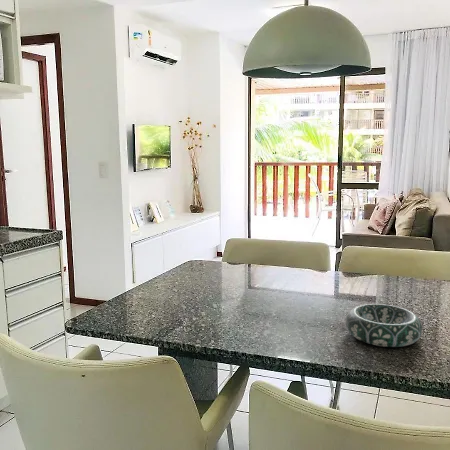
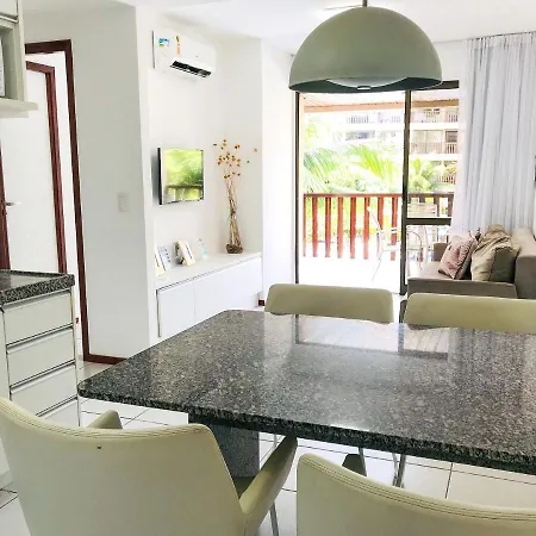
- decorative bowl (383, 324)
